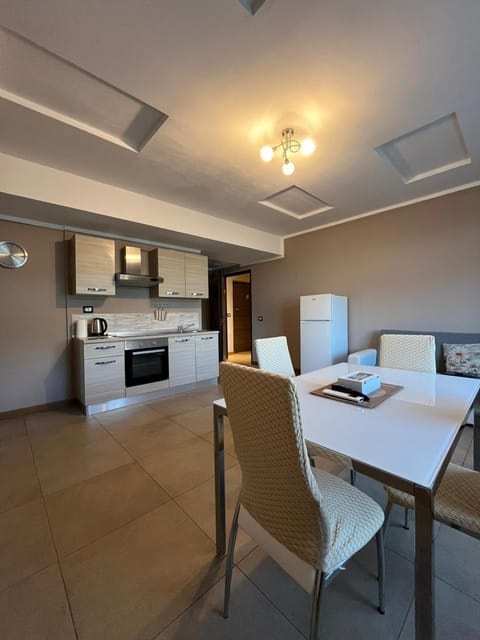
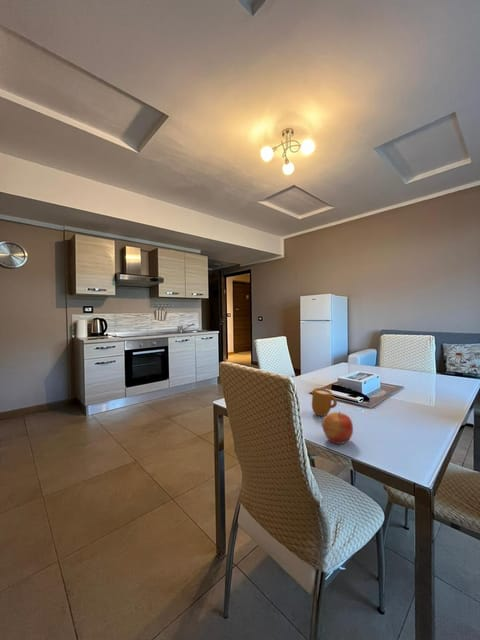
+ mug (324, 402)
+ apple (337, 425)
